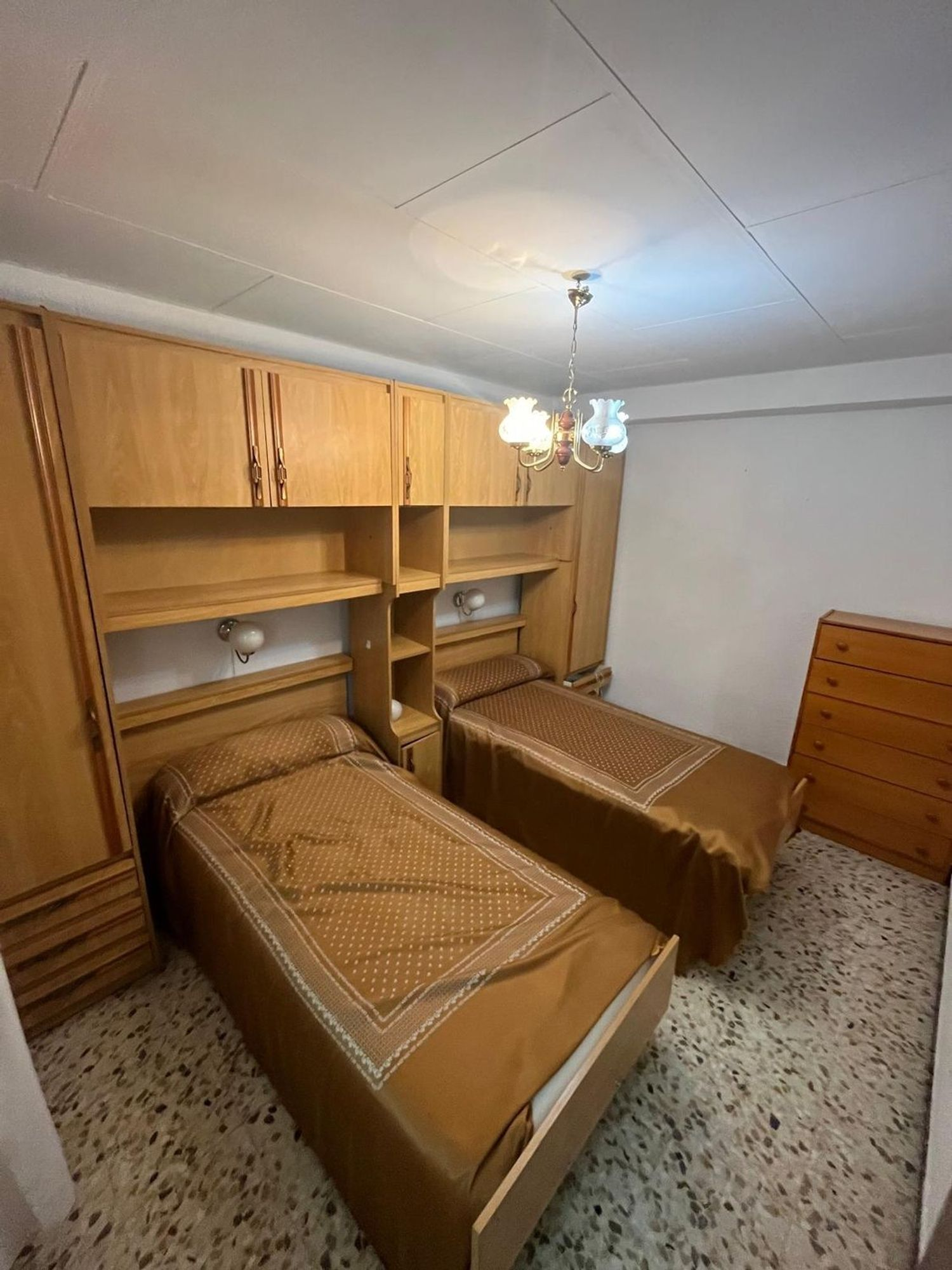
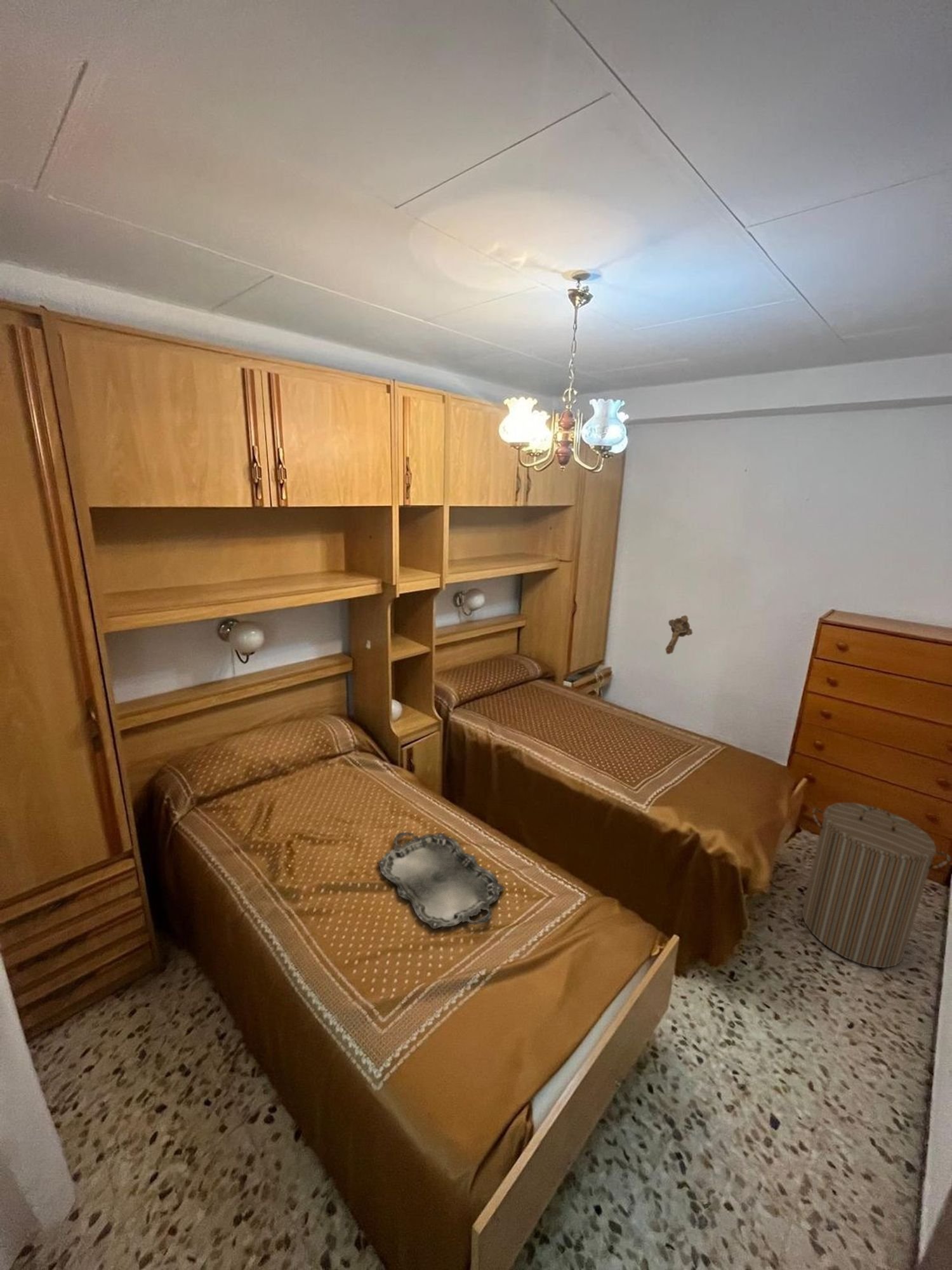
+ serving tray (439, 875)
+ crucifix (678, 636)
+ laundry hamper (866, 873)
